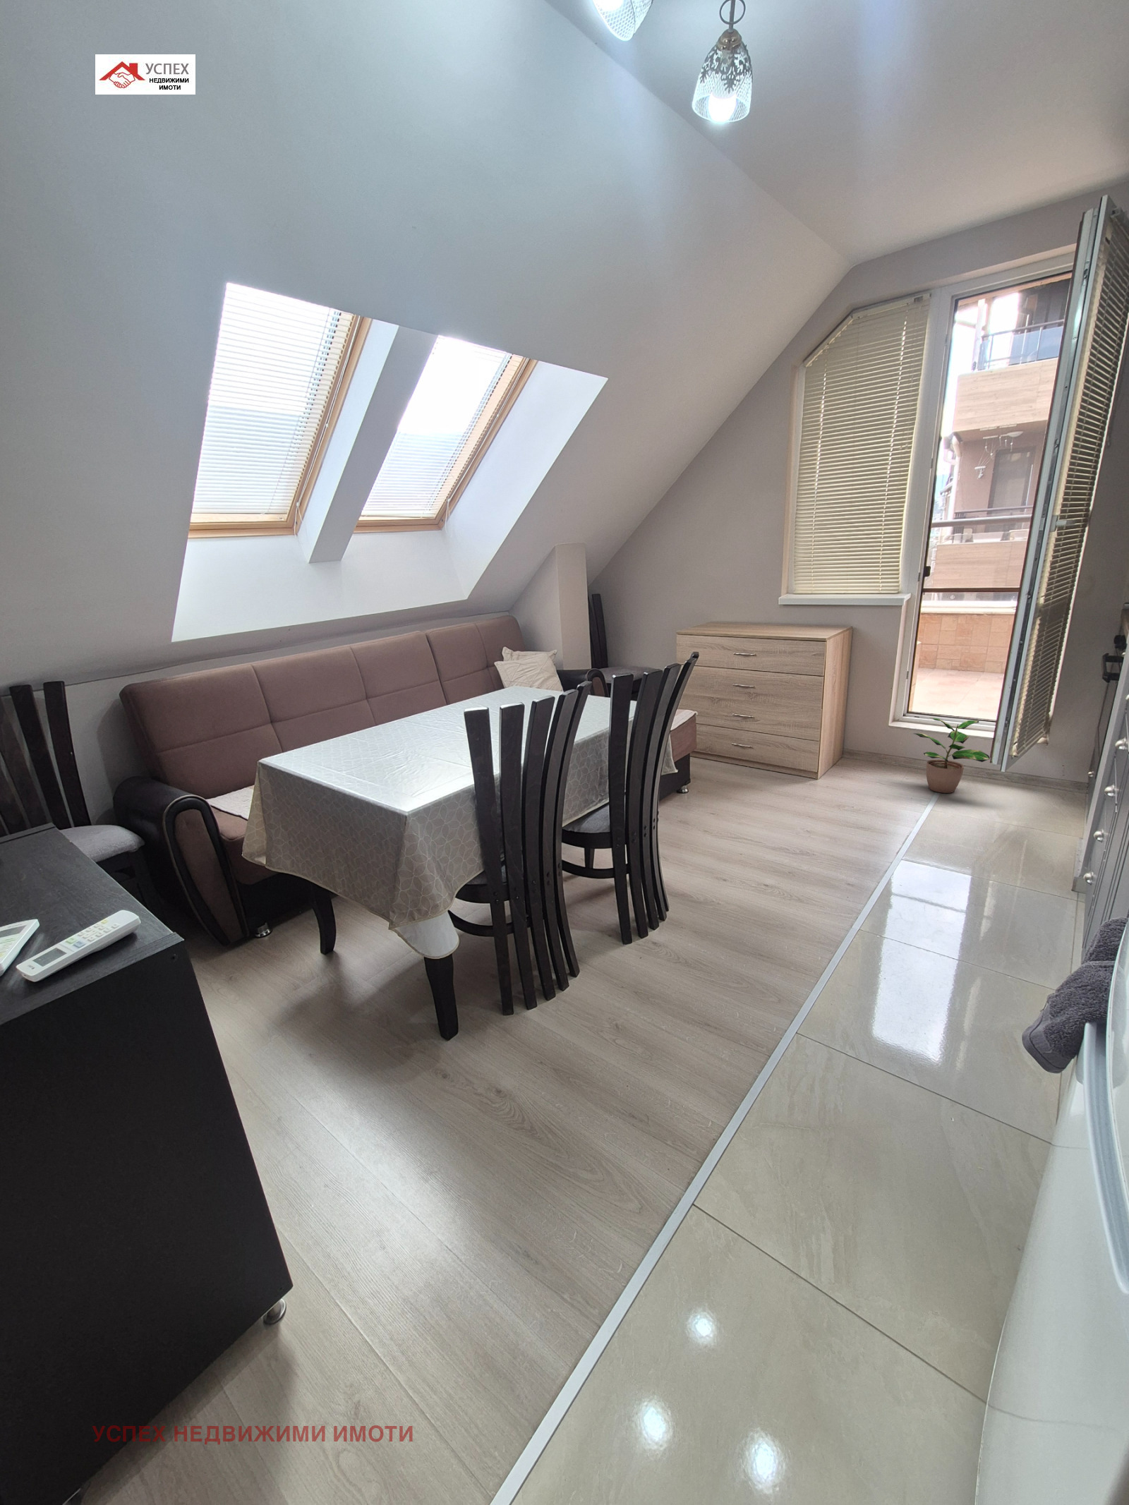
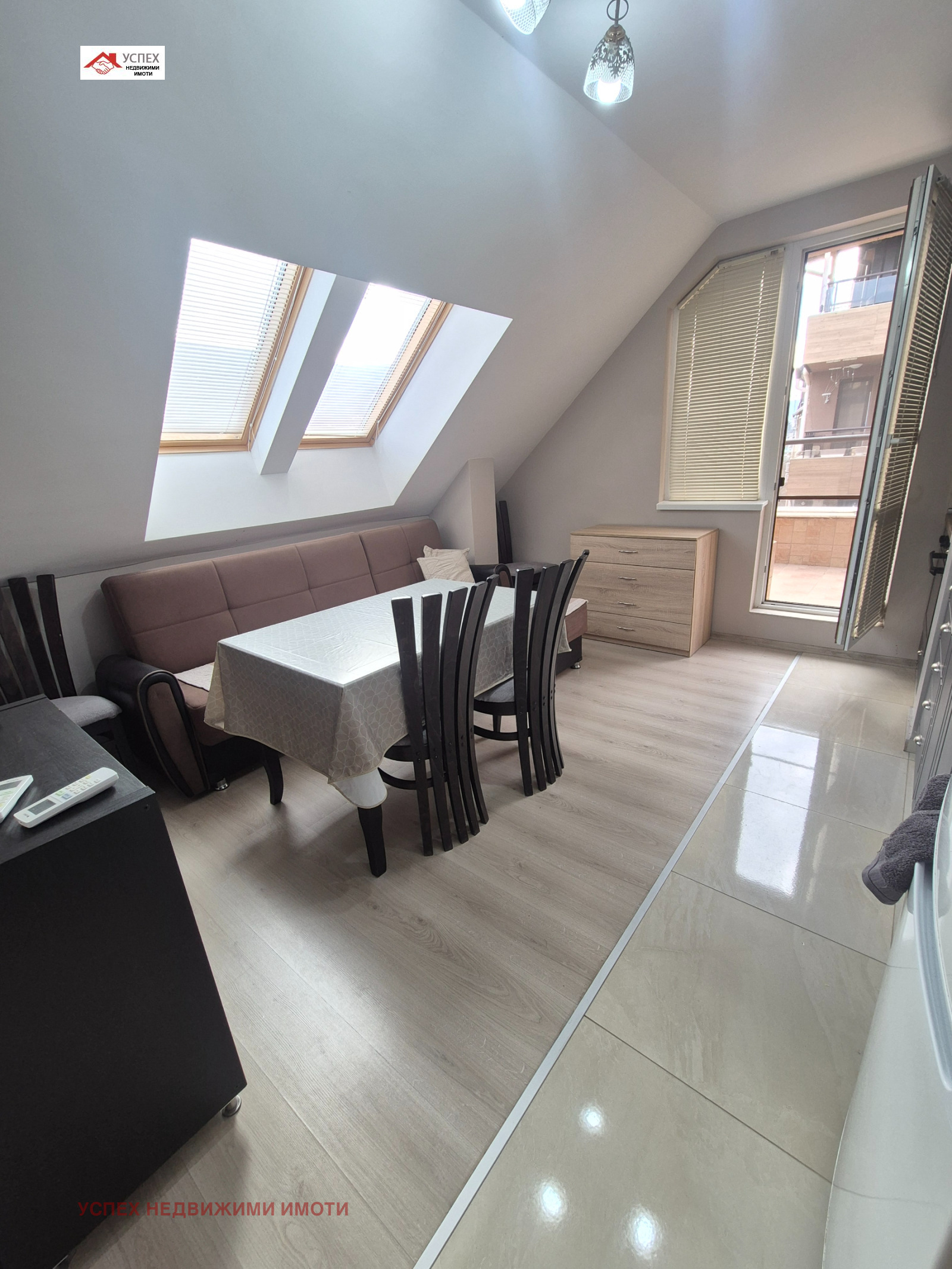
- potted plant (949, 753)
